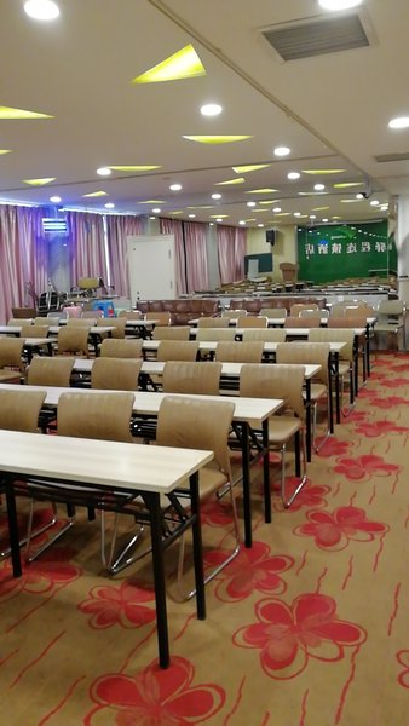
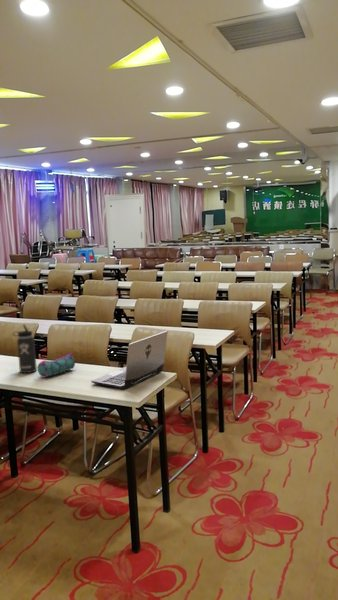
+ thermos bottle (24, 347)
+ pencil case (56, 365)
+ laptop (130, 356)
